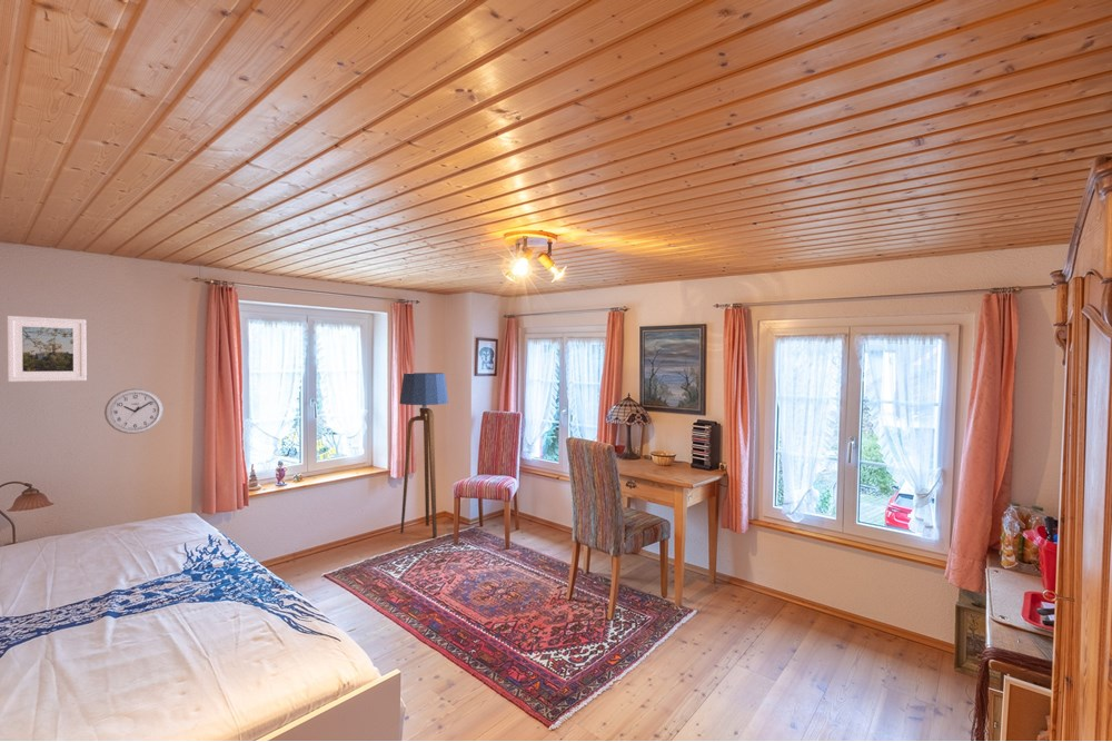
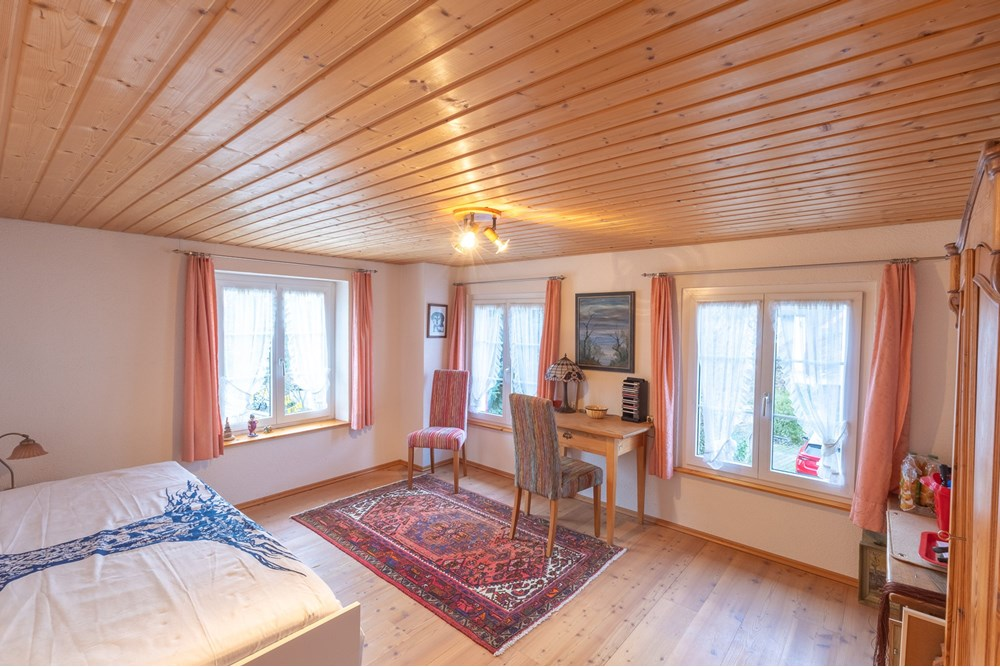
- floor lamp (424, 453)
- wall clock (135, 410)
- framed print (48, 349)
